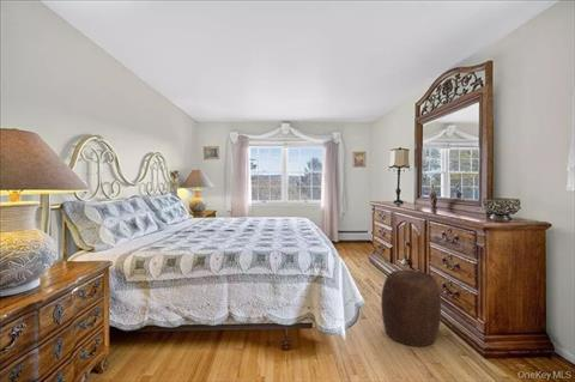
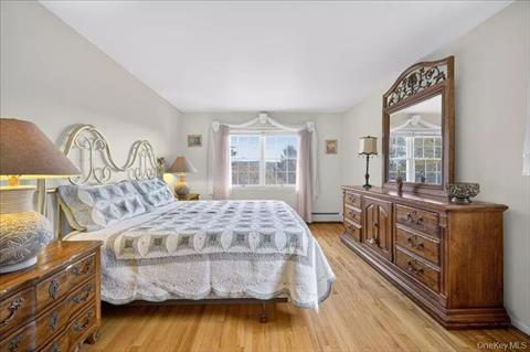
- stool (410, 304)
